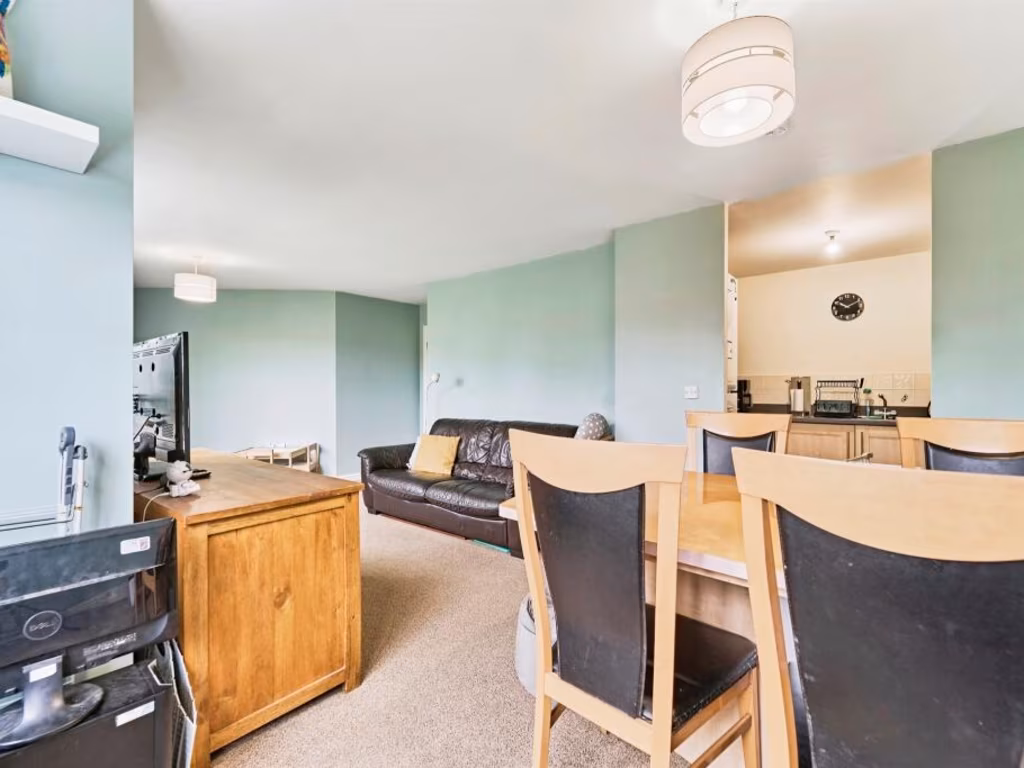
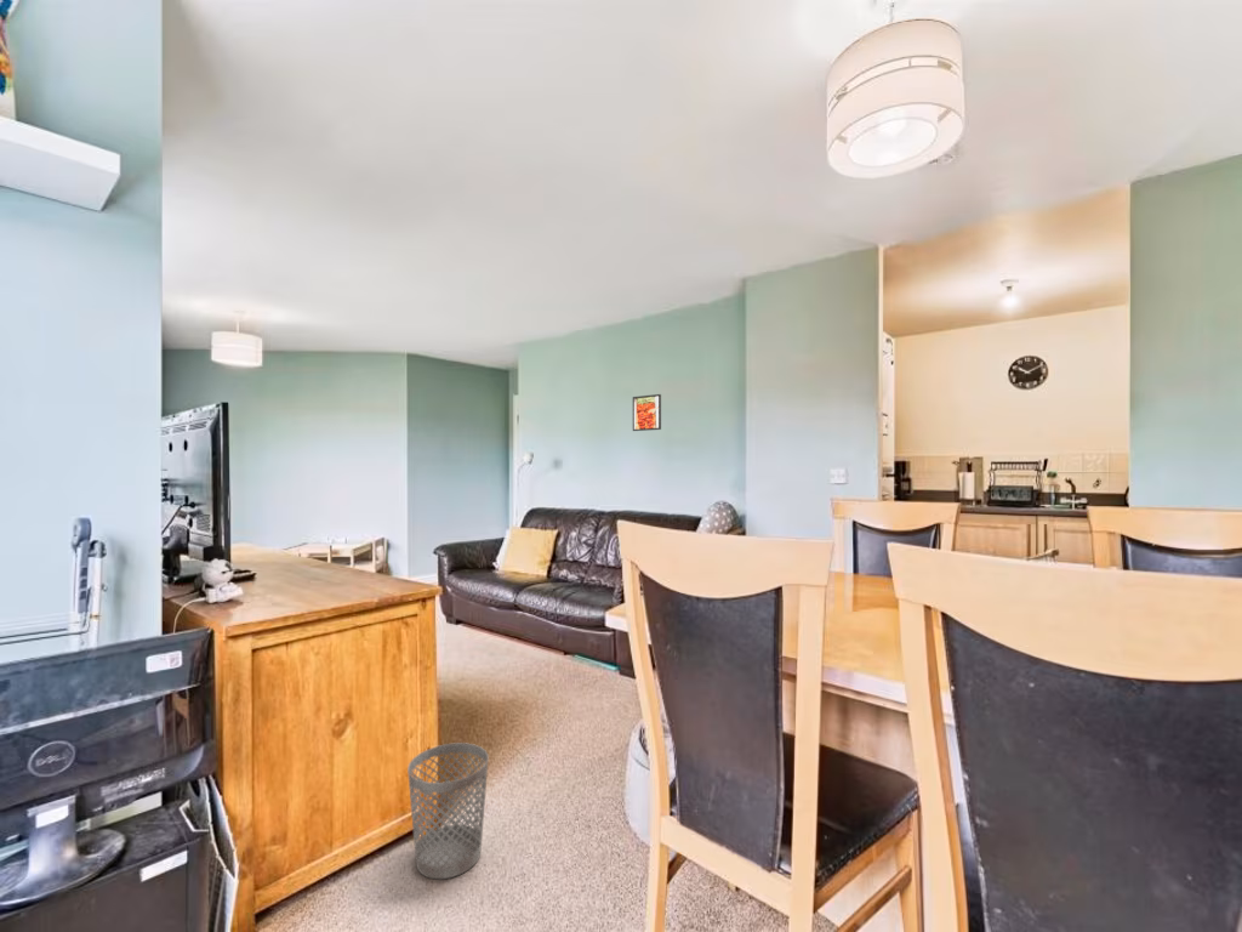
+ wastebasket (449, 808)
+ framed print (646, 413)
